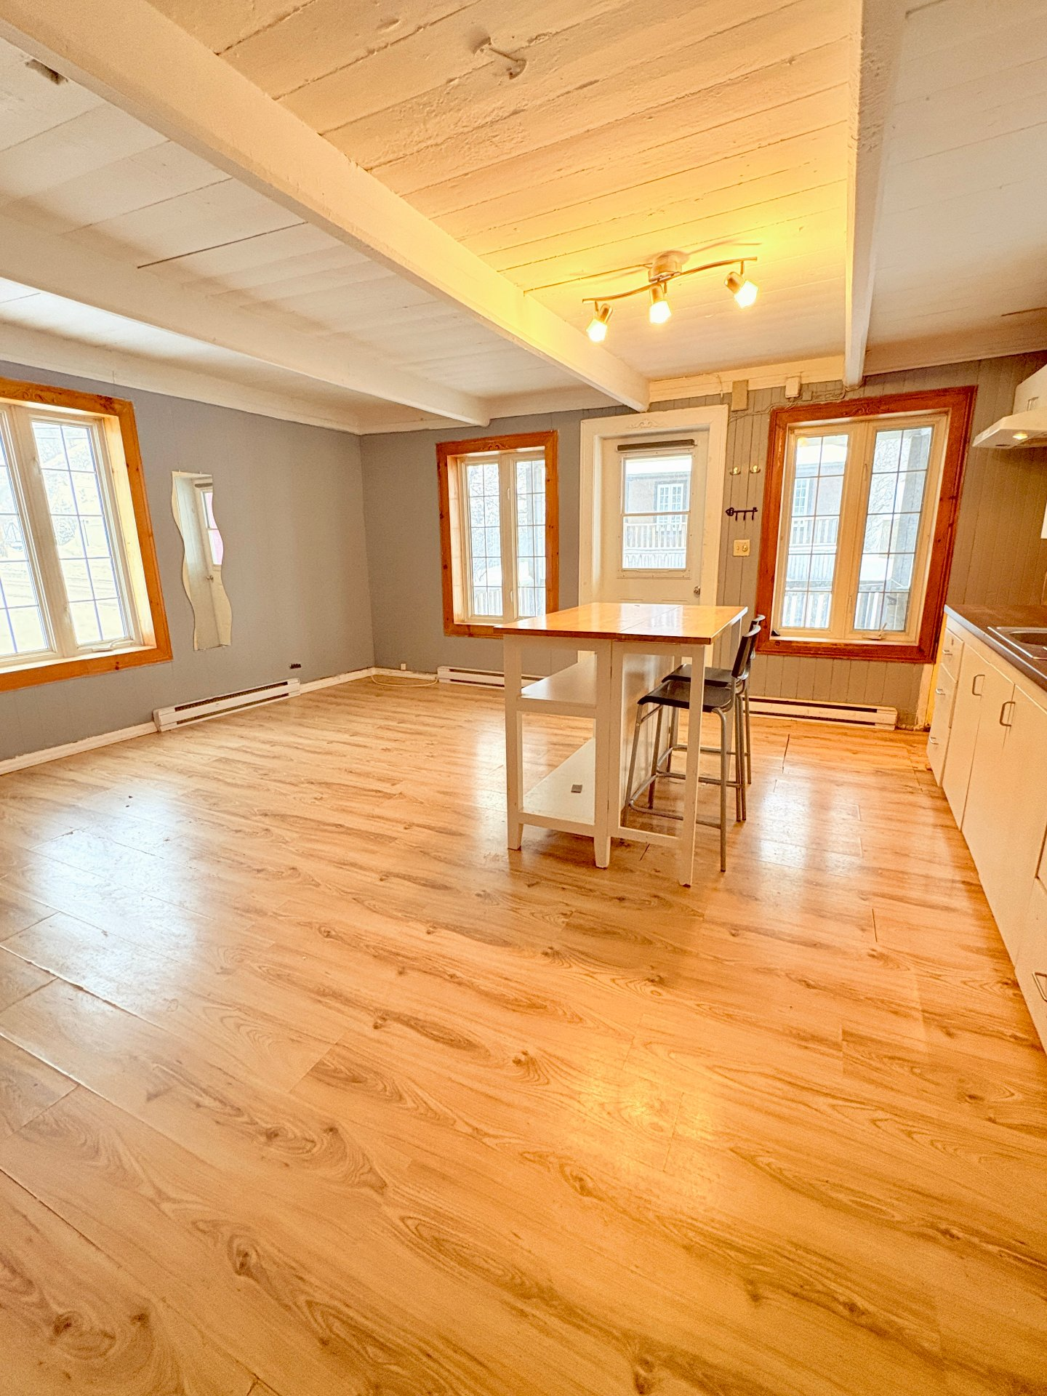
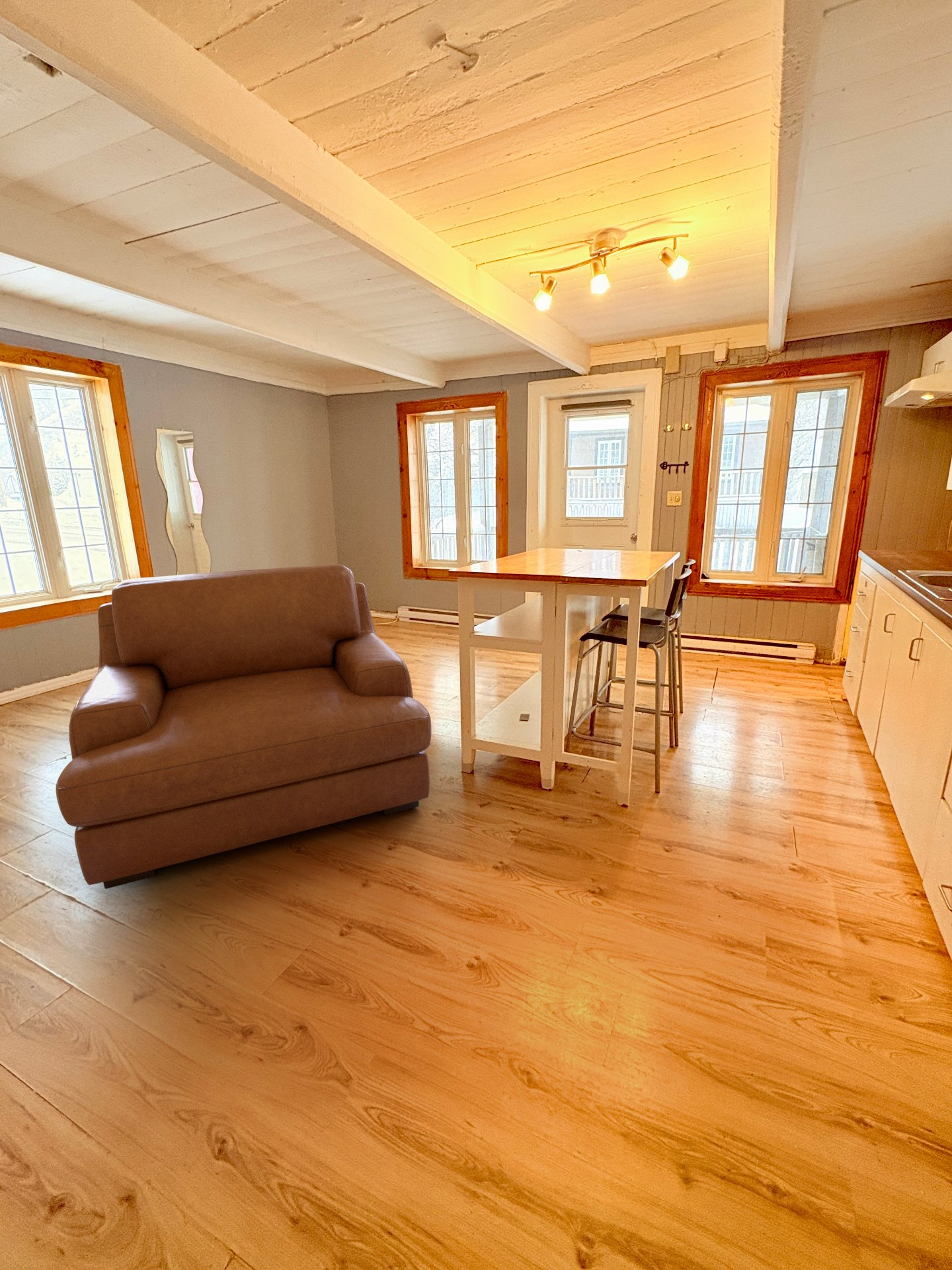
+ chair (258, 692)
